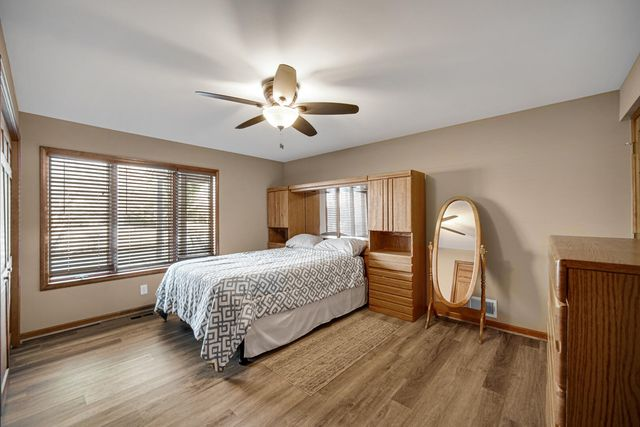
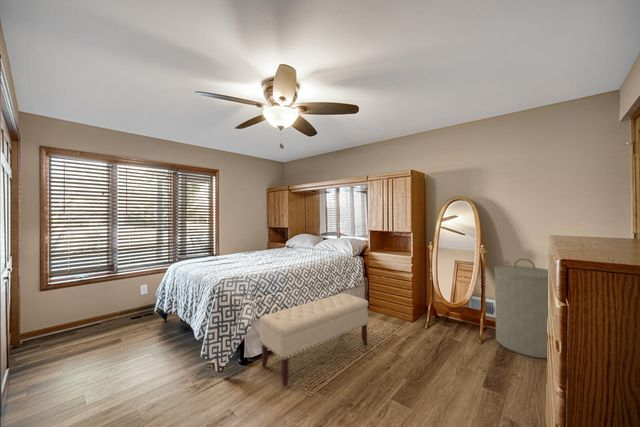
+ bench (318, 330)
+ laundry hamper (525, 301)
